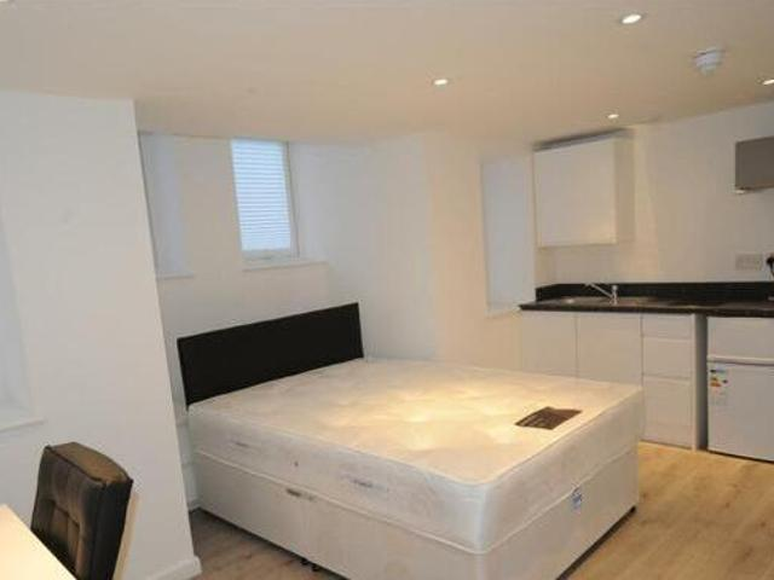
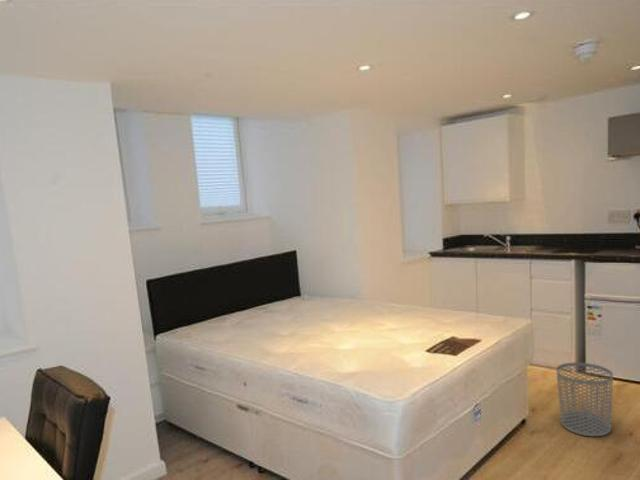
+ waste bin (584, 397)
